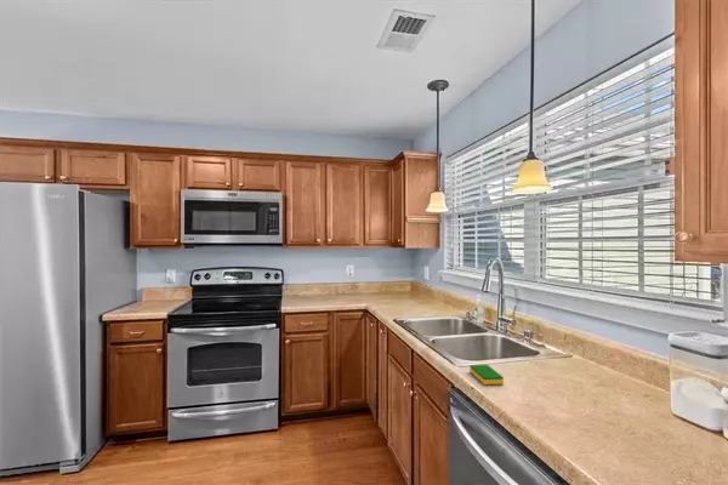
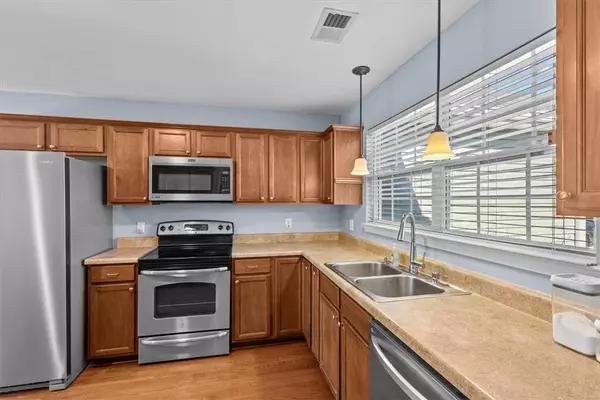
- dish sponge (485, 373)
